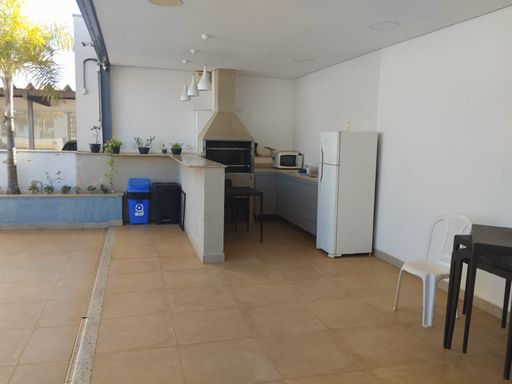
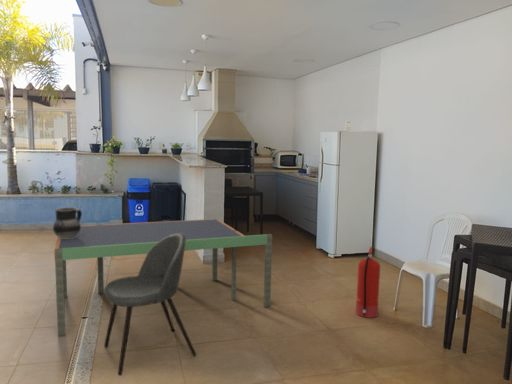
+ fire extinguisher (367, 283)
+ dining table (147, 253)
+ dining chair (149, 295)
+ ceramic jug (69, 222)
